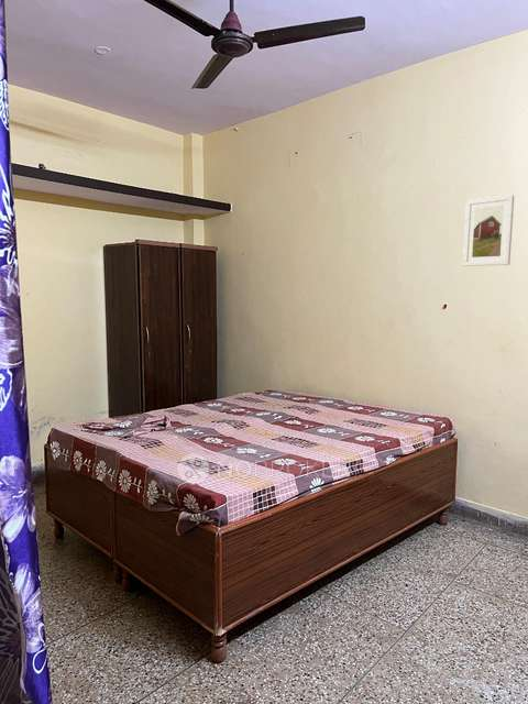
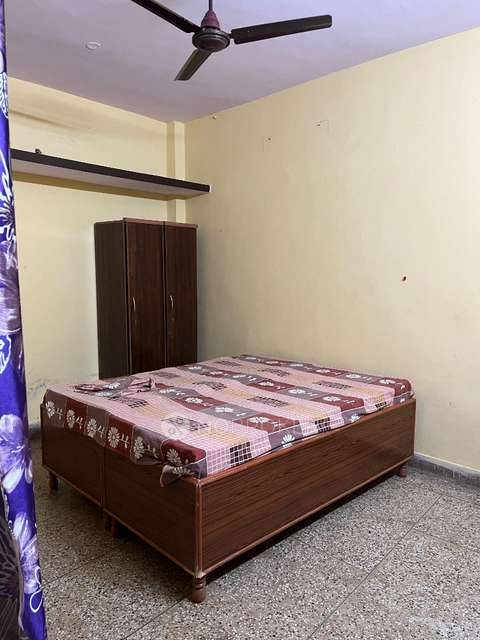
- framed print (487, 231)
